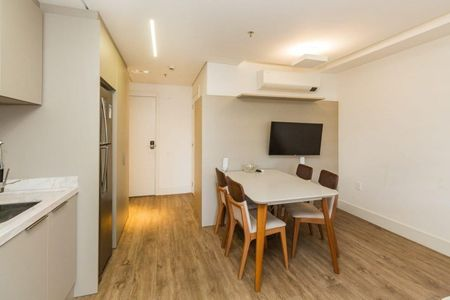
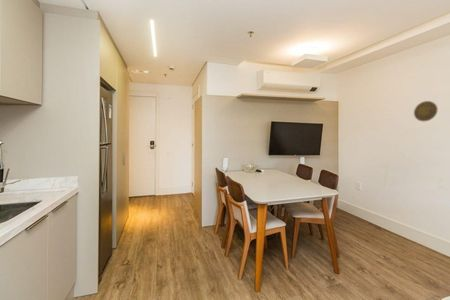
+ decorative plate (424, 111)
